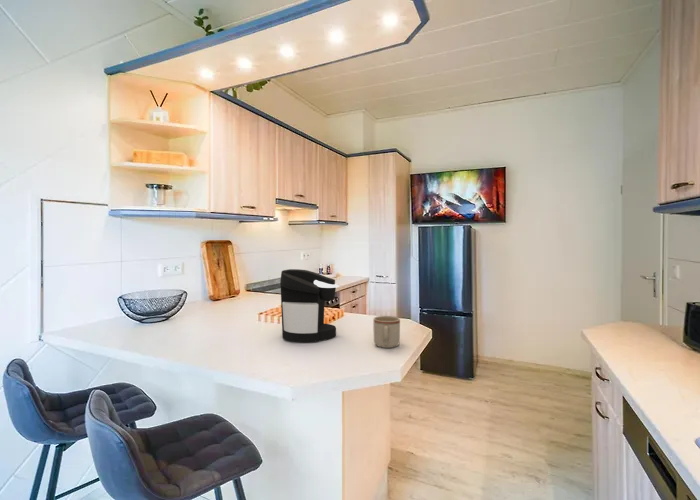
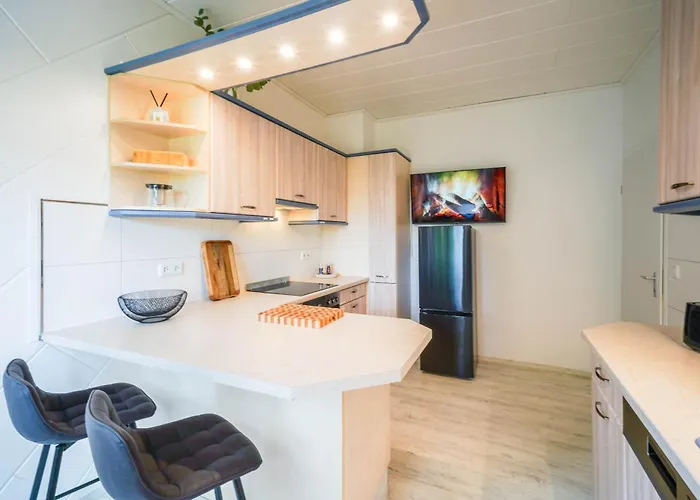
- mug (386, 332)
- coffee maker (310, 302)
